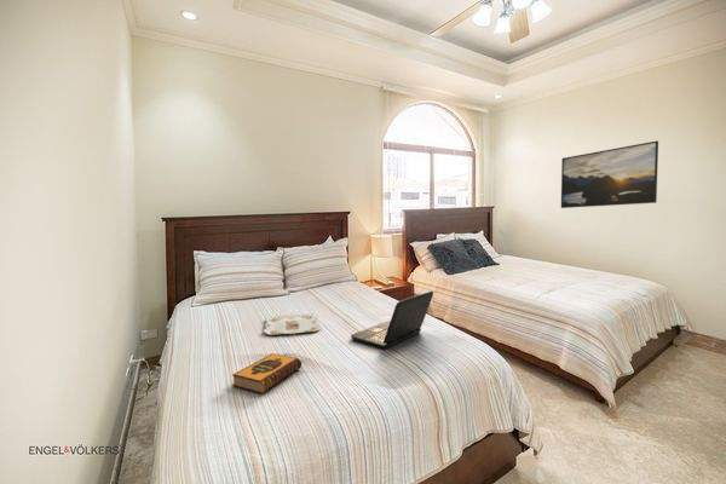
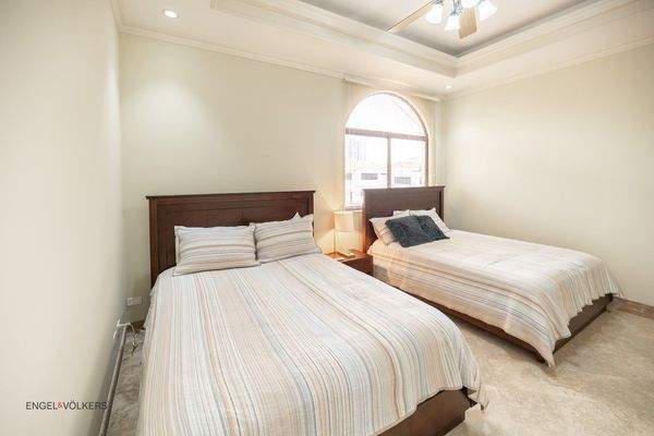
- hardback book (269, 371)
- serving tray (292, 323)
- laptop (392, 315)
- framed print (604, 178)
